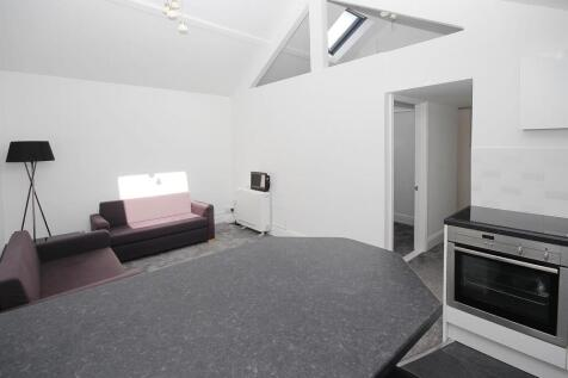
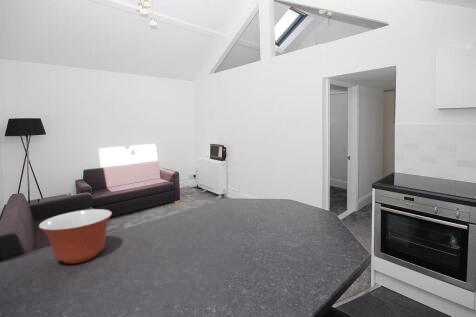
+ mixing bowl (79, 237)
